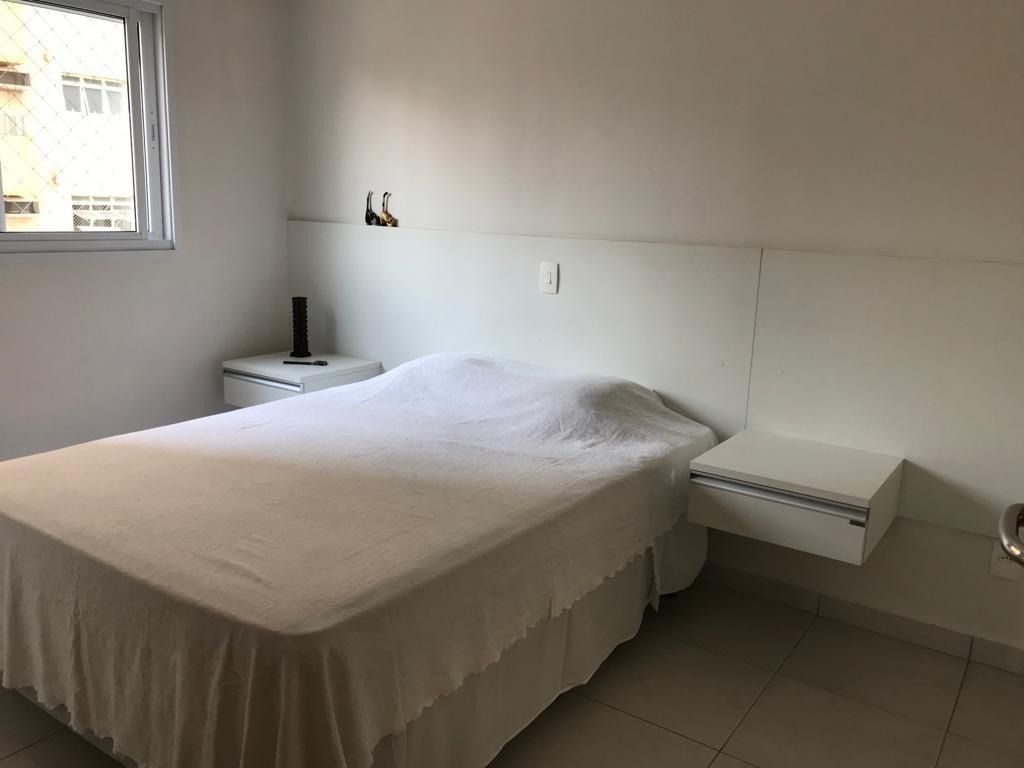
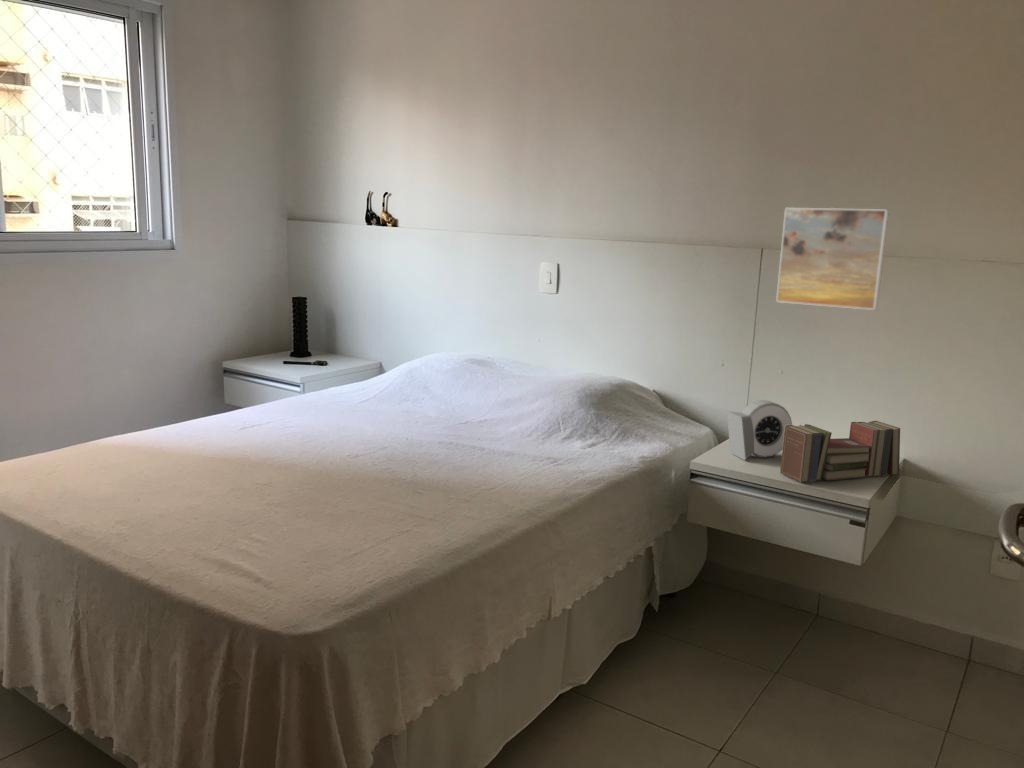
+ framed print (830, 257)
+ alarm clock (761, 428)
+ book (842, 450)
